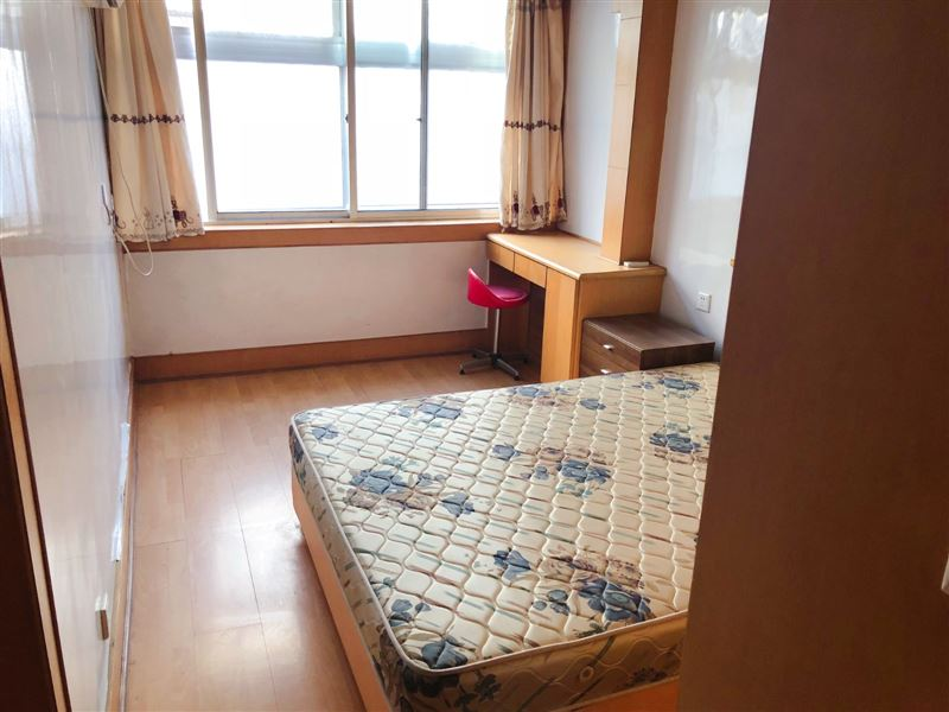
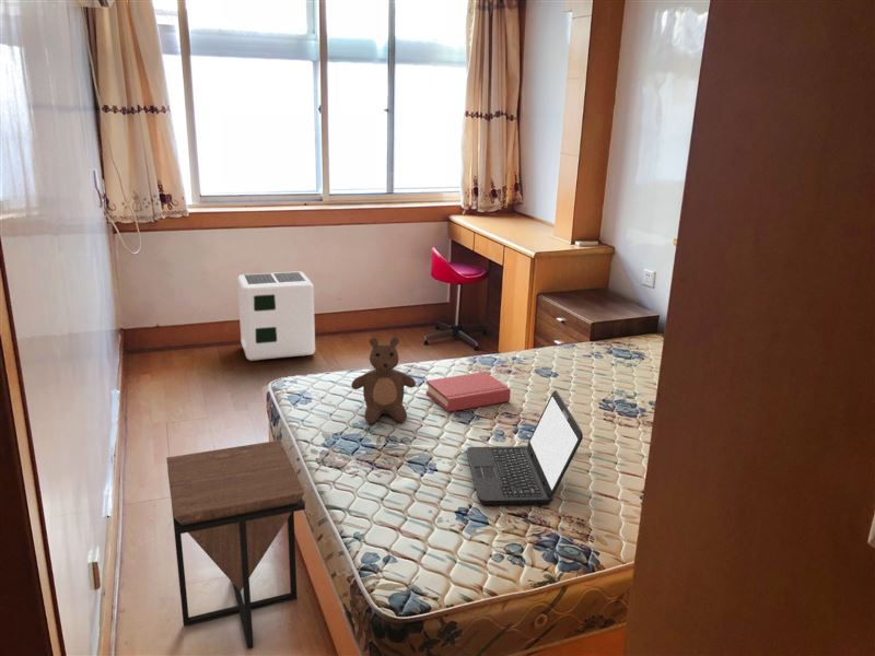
+ laptop (520, 446)
+ teddy bear (384, 378)
+ side table (236, 544)
+ air purifier (276, 315)
+ hardback book (467, 390)
